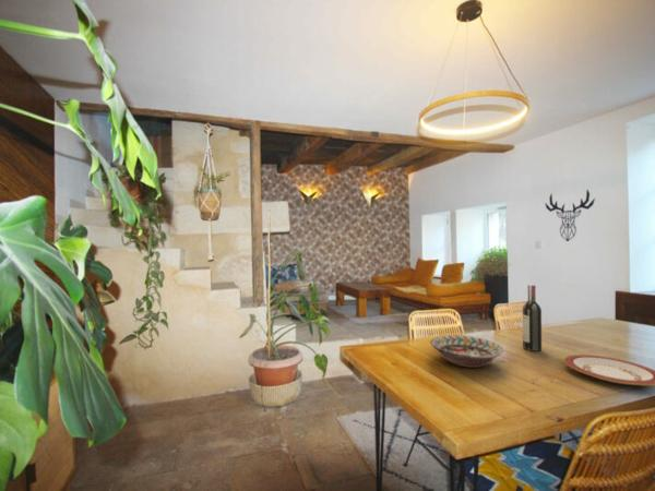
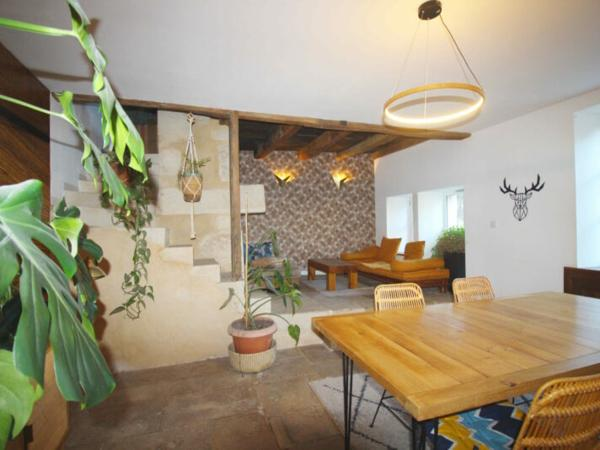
- wine bottle (532, 316)
- plate (610, 371)
- decorative bowl (465, 352)
